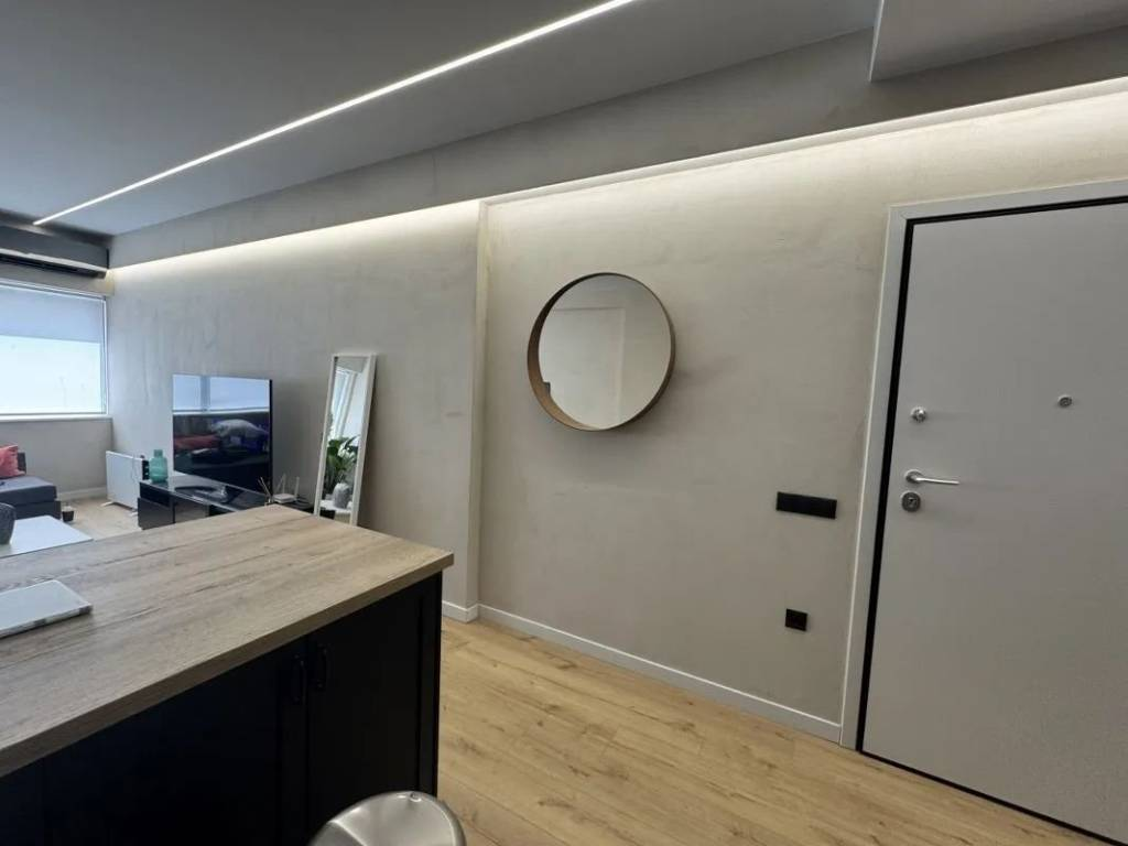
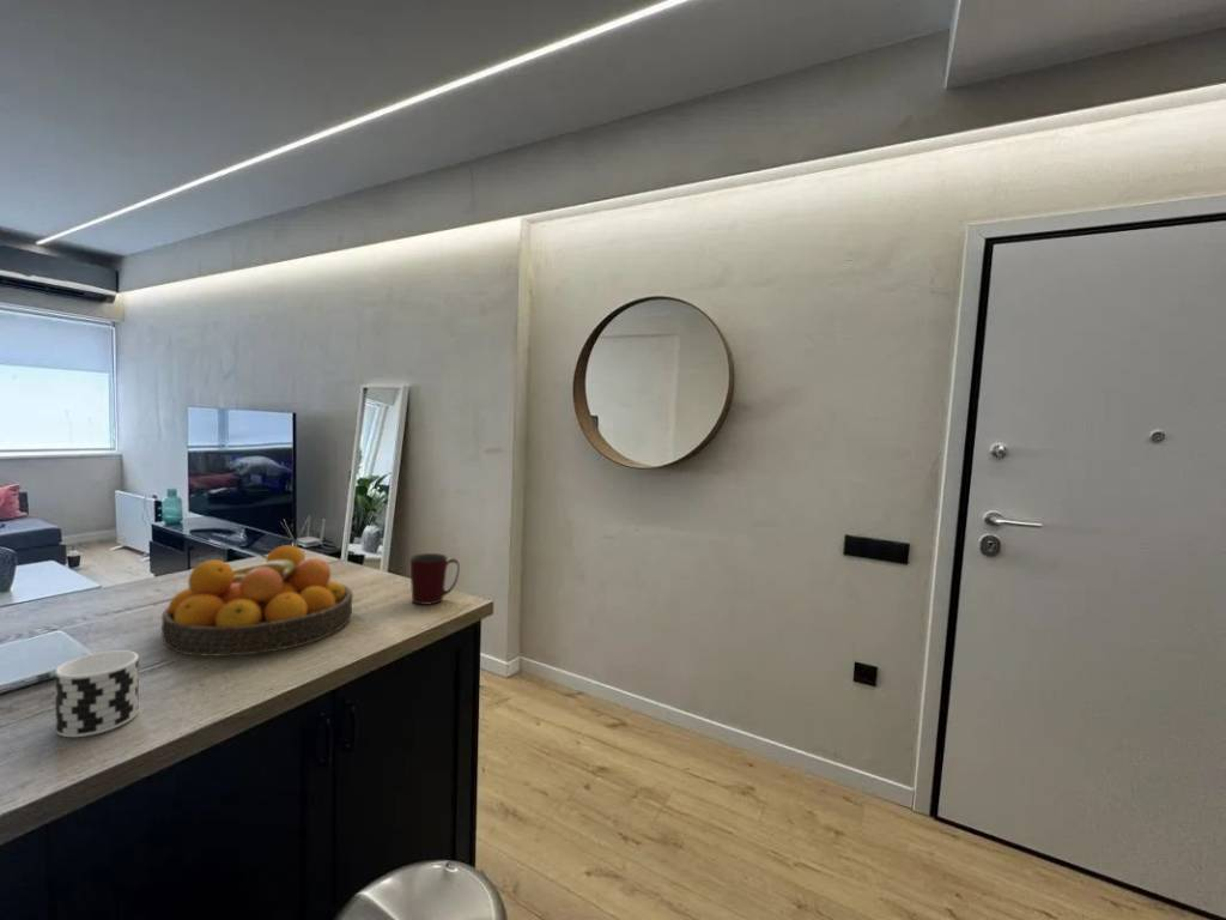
+ mug (435, 579)
+ fruit bowl (265, 588)
+ cup (104, 686)
